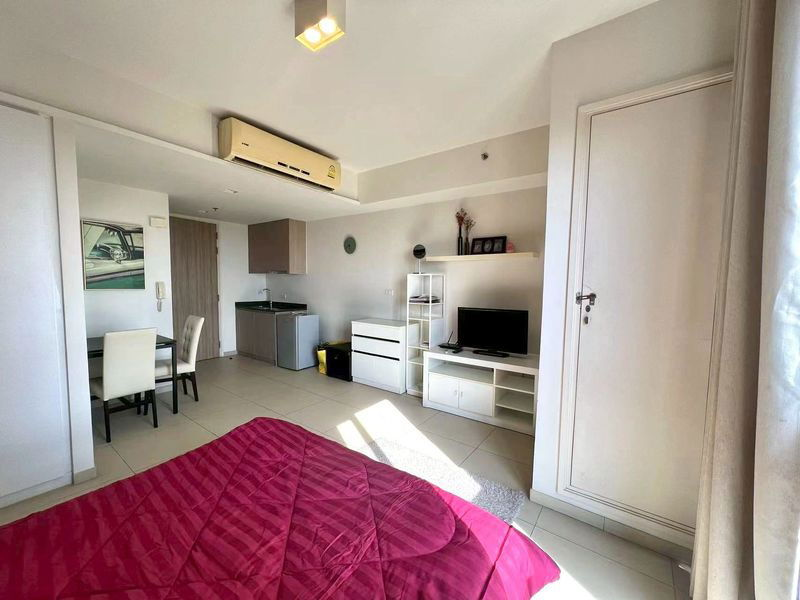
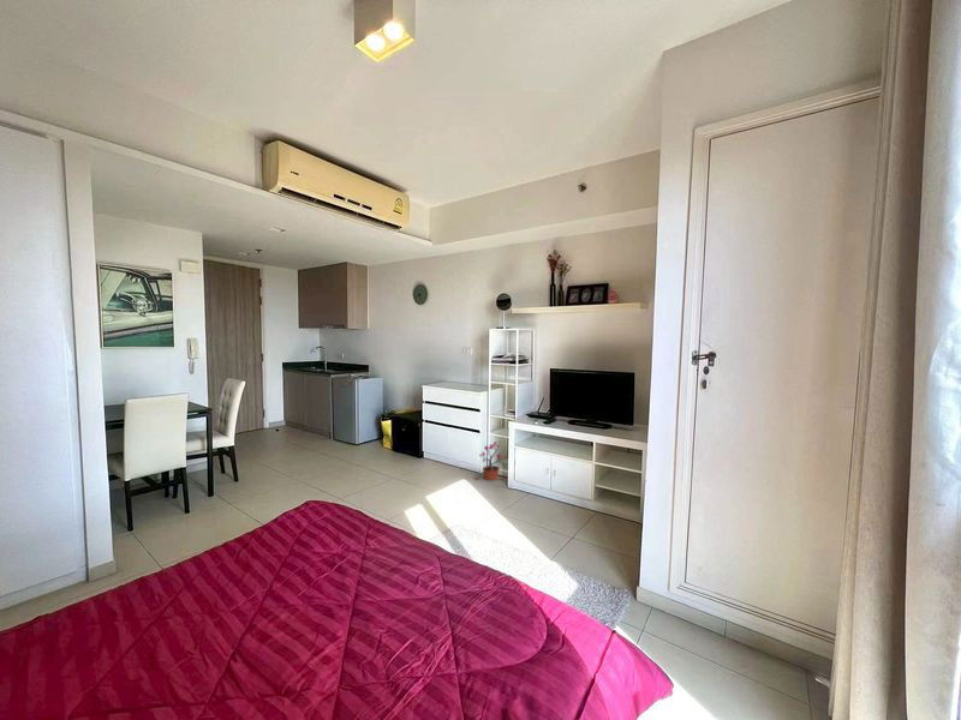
+ potted plant (489, 460)
